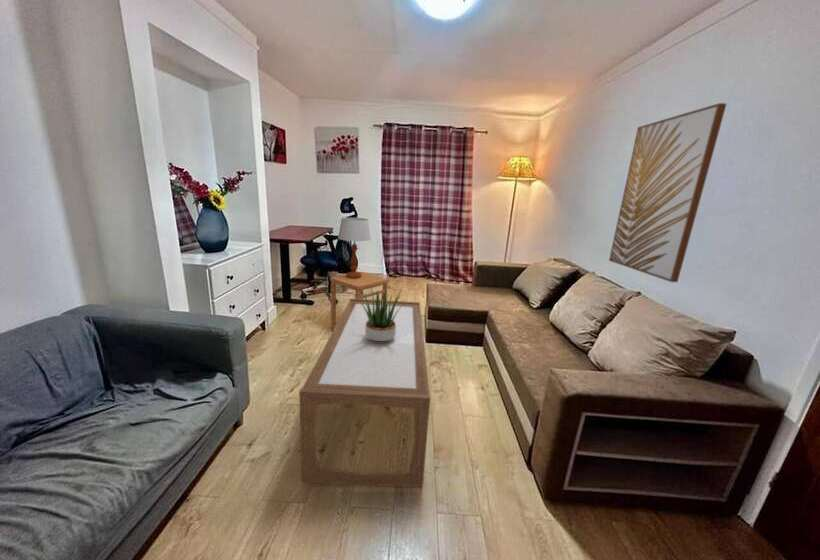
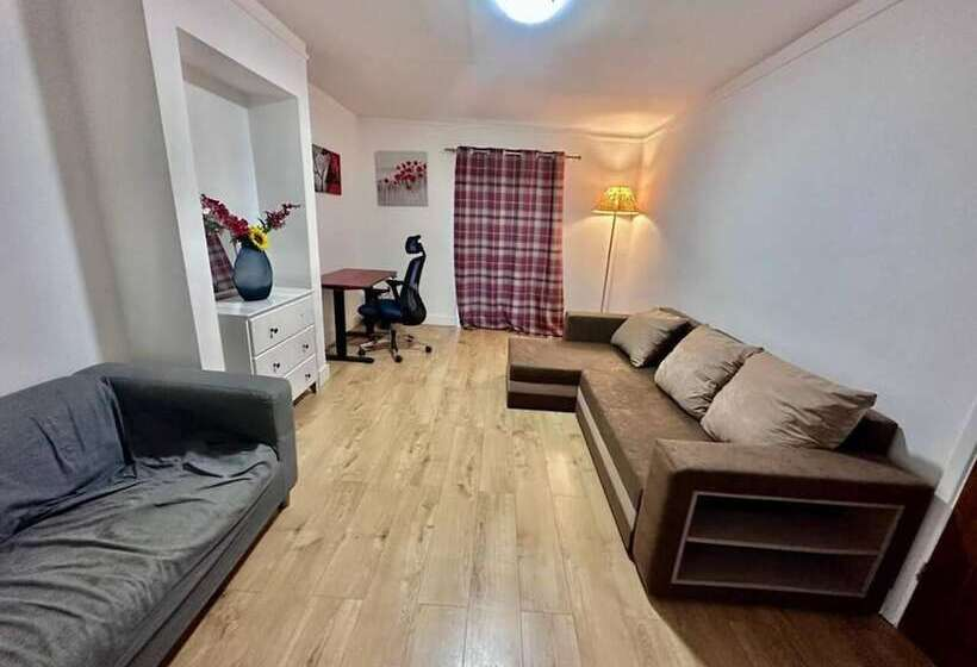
- coffee table (376, 367)
- potted plant (381, 311)
- table lamp (354, 248)
- side table (359, 298)
- wall art (655, 198)
